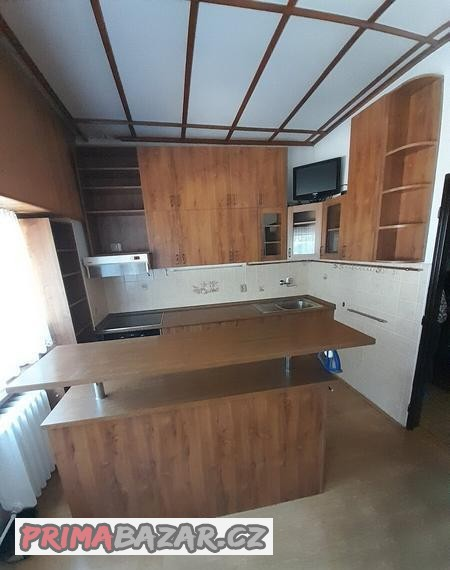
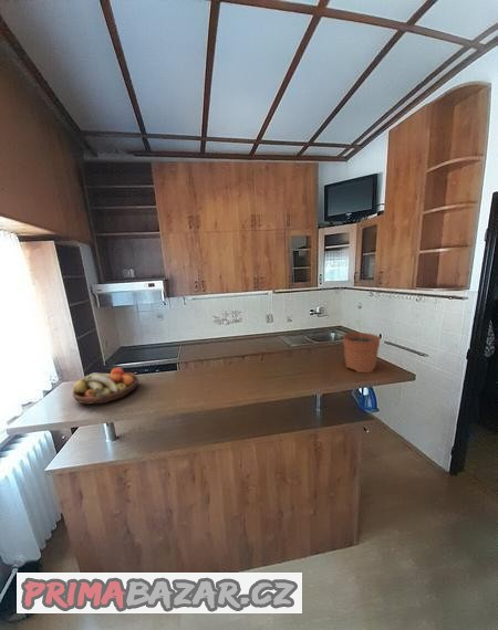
+ plant pot (361, 344)
+ fruit bowl (106, 381)
